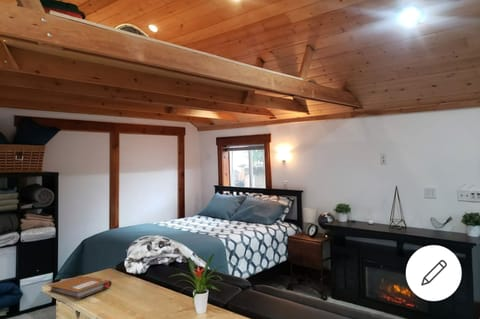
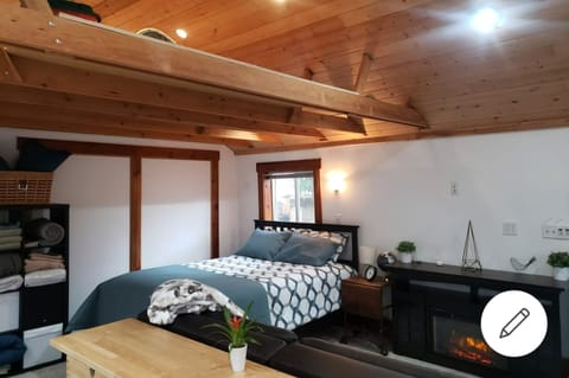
- notebook (81, 286)
